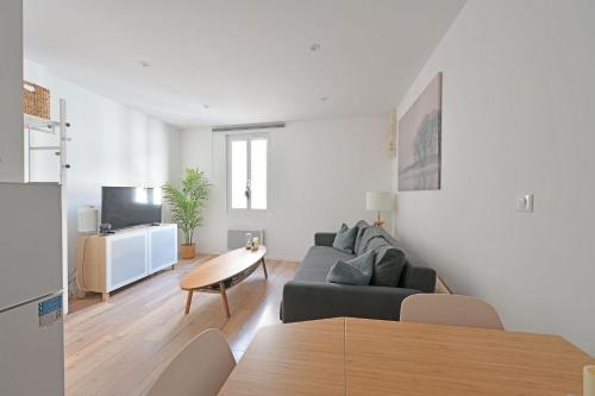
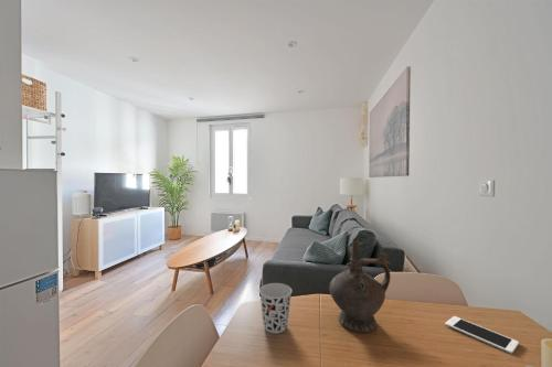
+ ceremonial vessel (359, 280)
+ cup (275, 307)
+ cell phone (479, 332)
